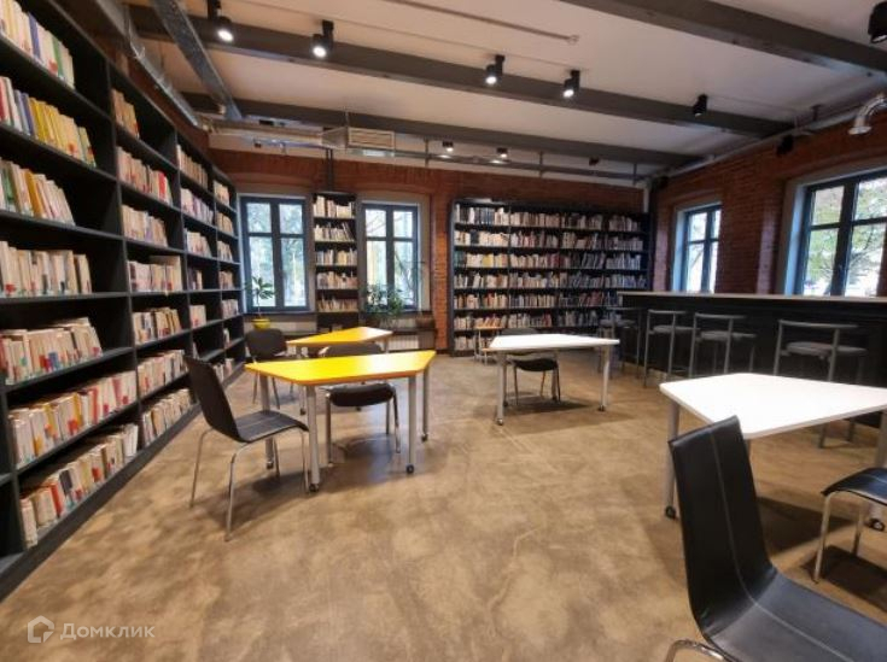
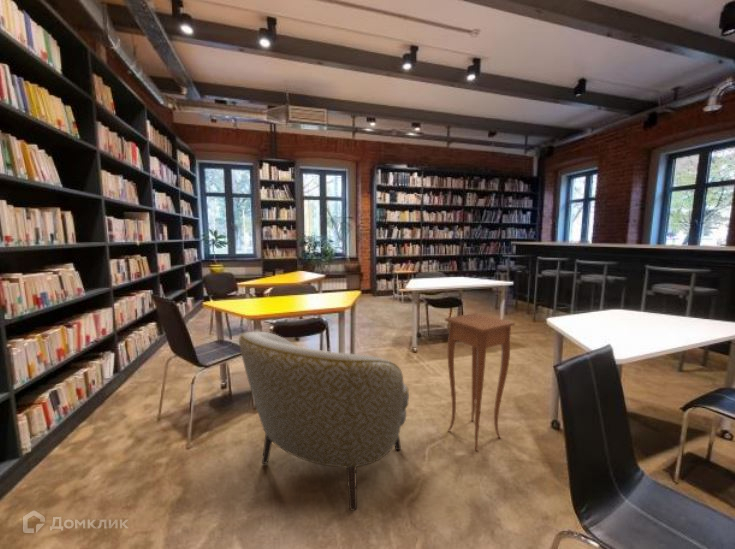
+ armchair (326, 395)
+ side table (476, 378)
